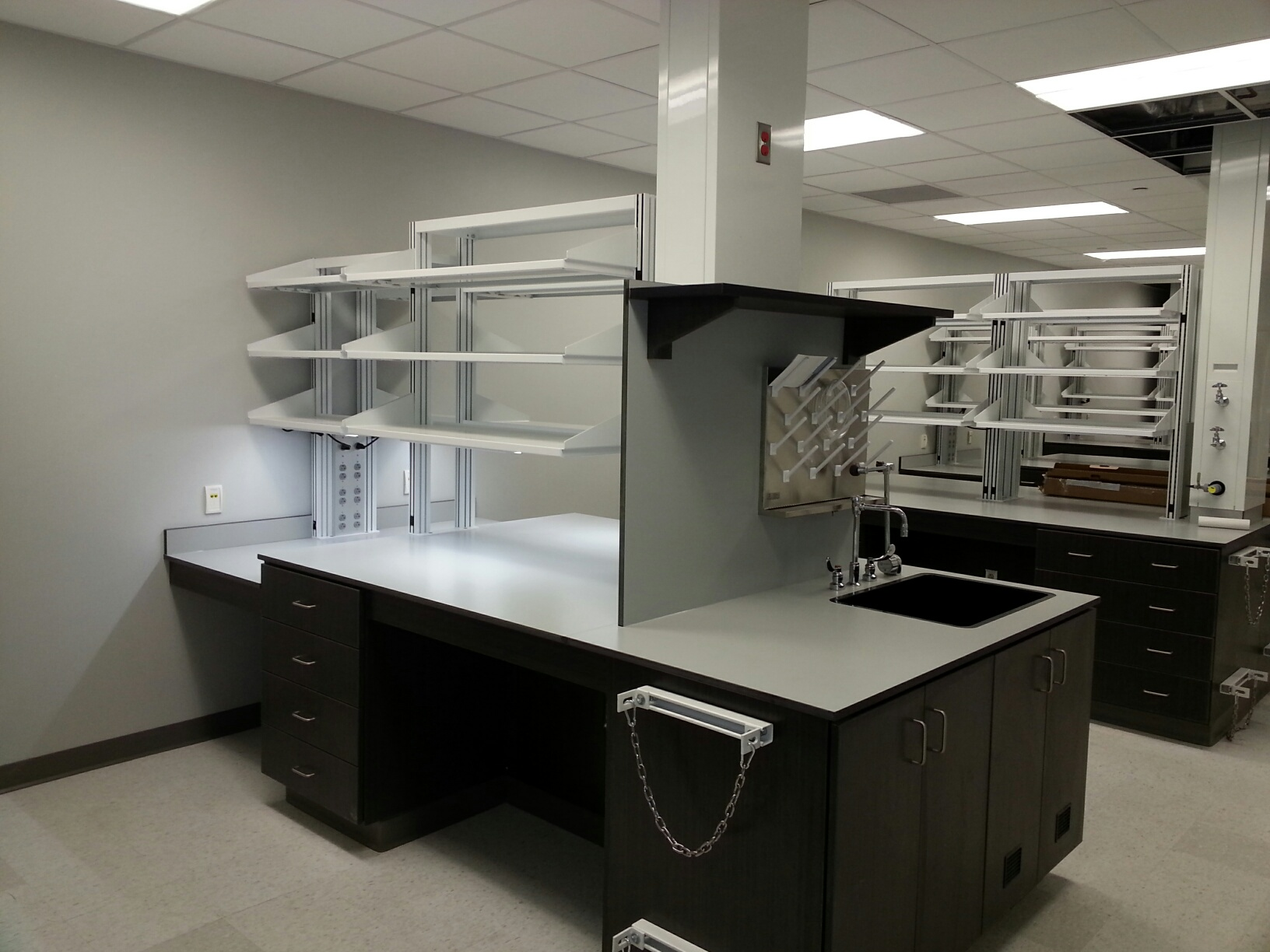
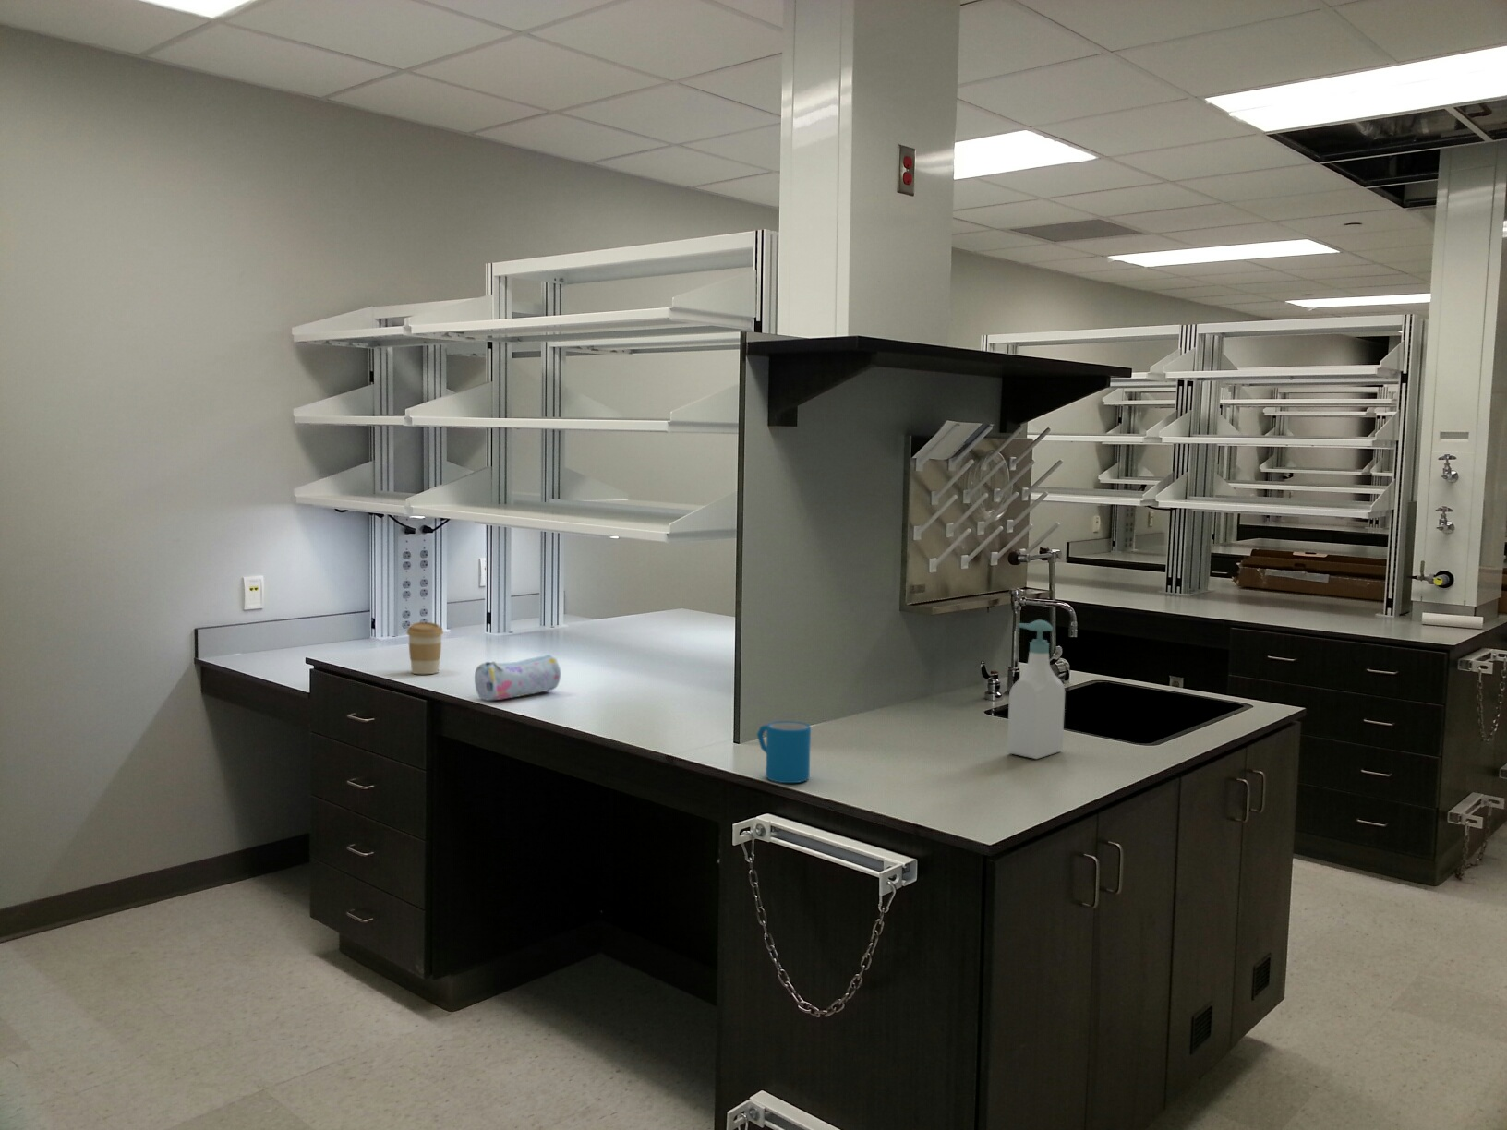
+ mug (781, 750)
+ coffee cup (425, 647)
+ soap bottle (1034, 685)
+ pencil case (517, 675)
